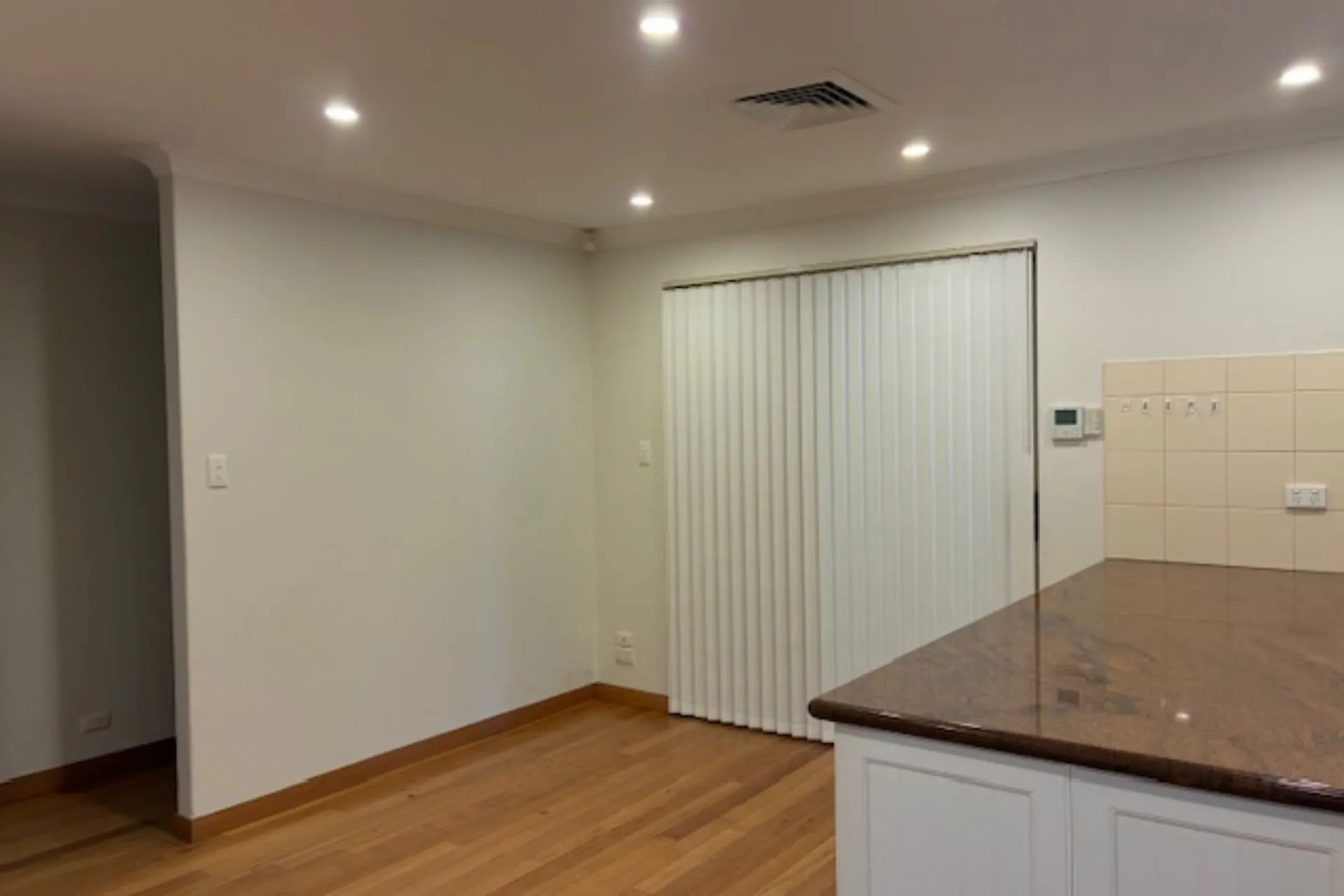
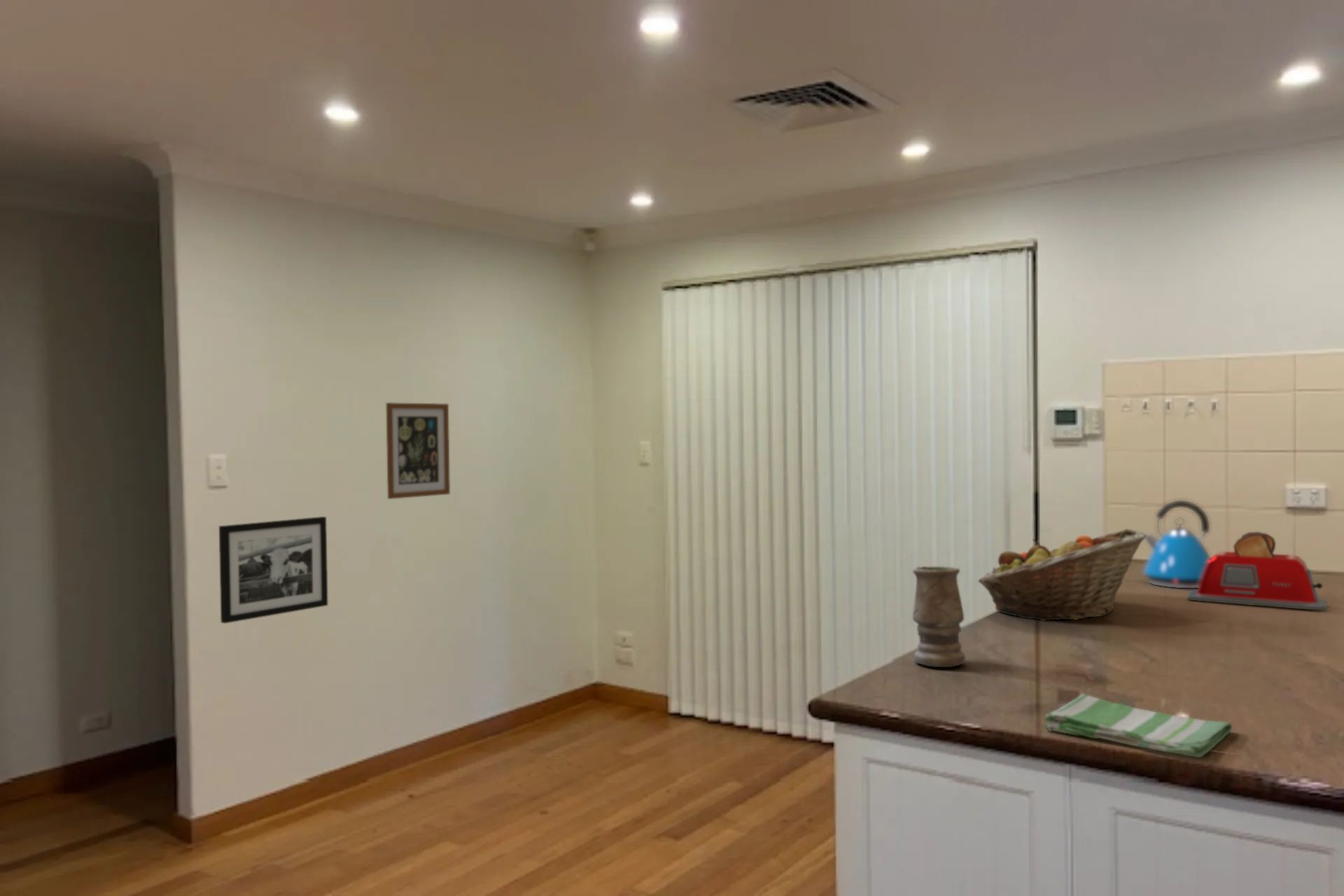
+ toaster (1256, 567)
+ wall art (419, 449)
+ dish towel (1136, 722)
+ fruit basket (1061, 570)
+ picture frame (276, 567)
+ kettle (1182, 542)
+ vase (939, 615)
